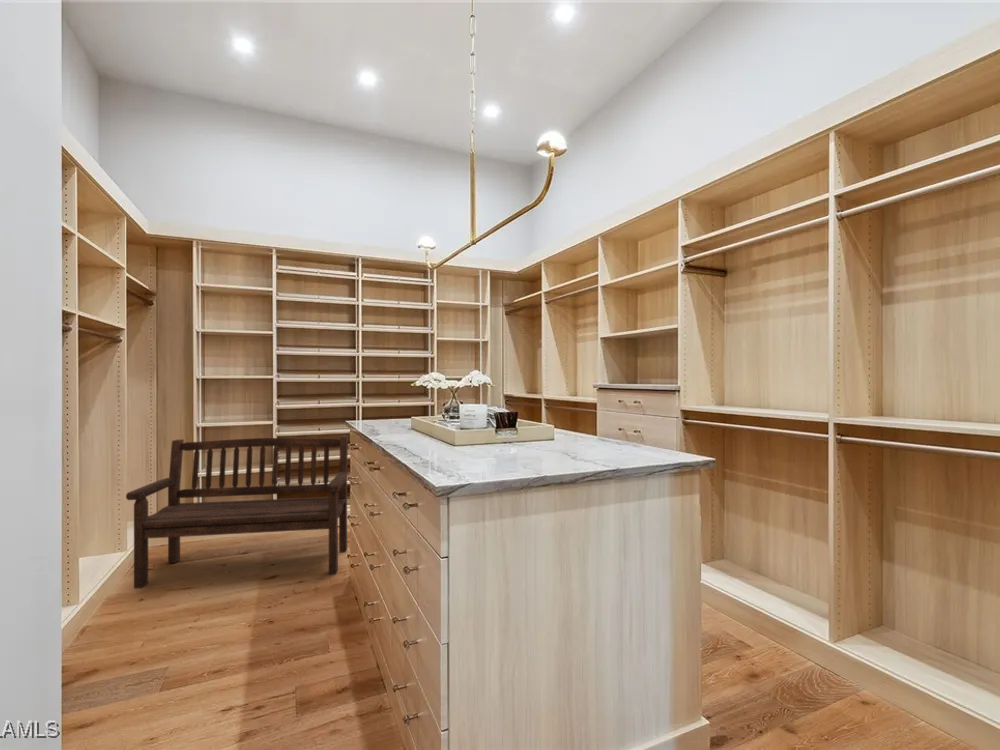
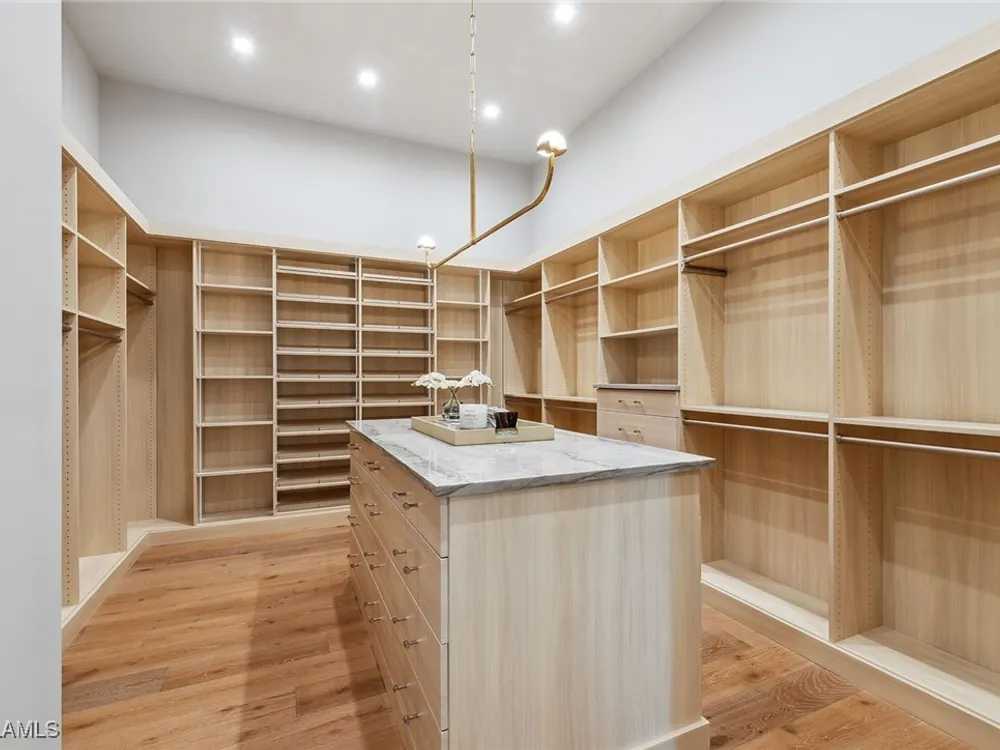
- bench (251, 504)
